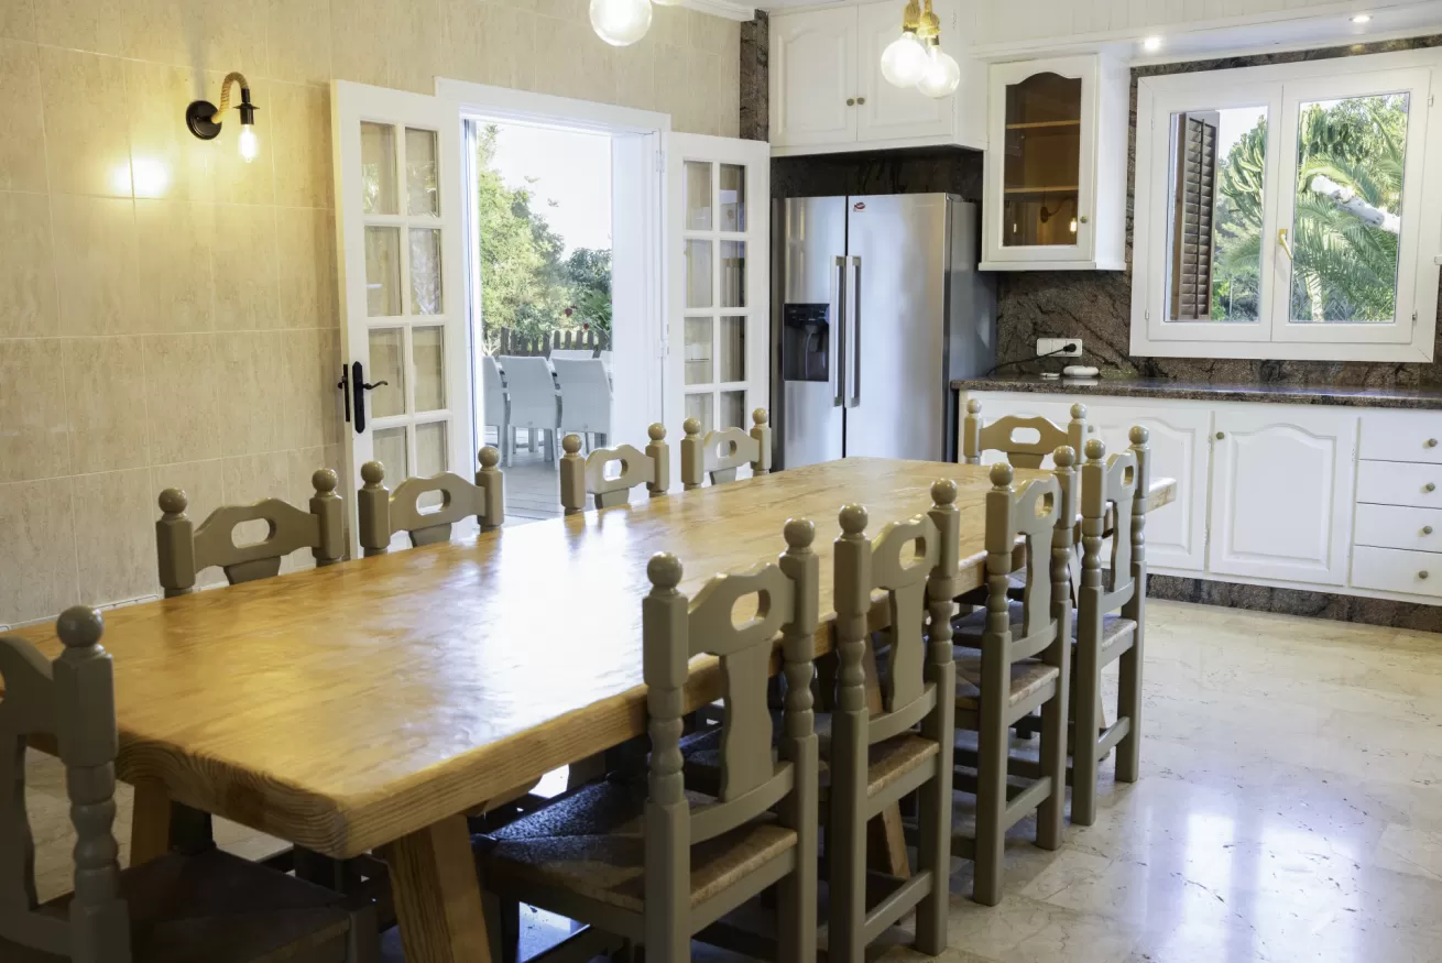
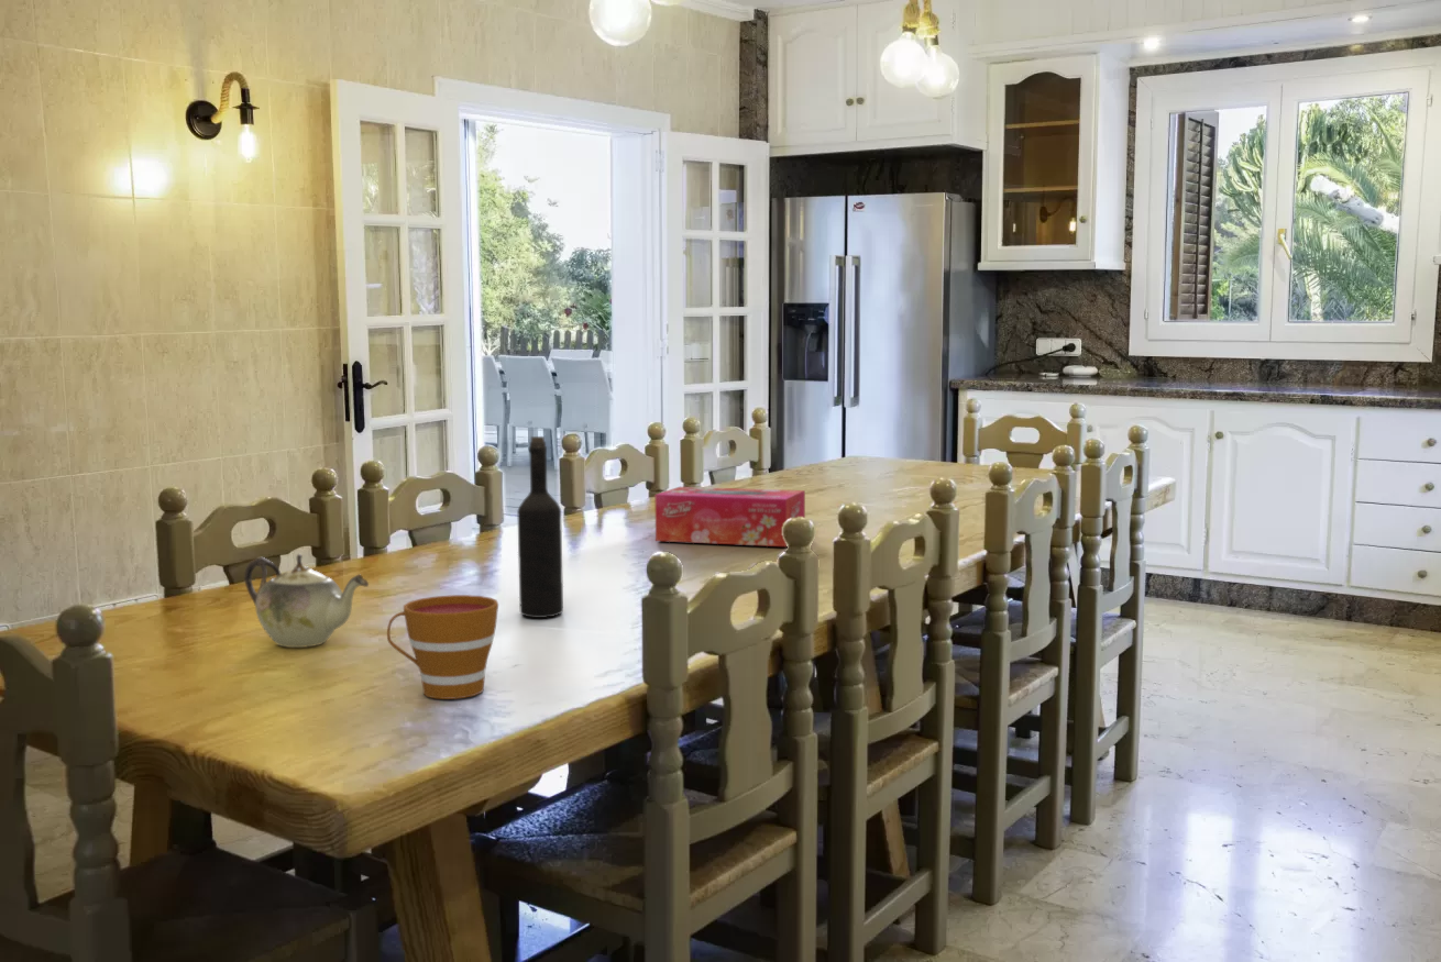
+ wine bottle (539, 526)
+ tissue box (730, 515)
+ cup (443, 648)
+ teapot (306, 598)
